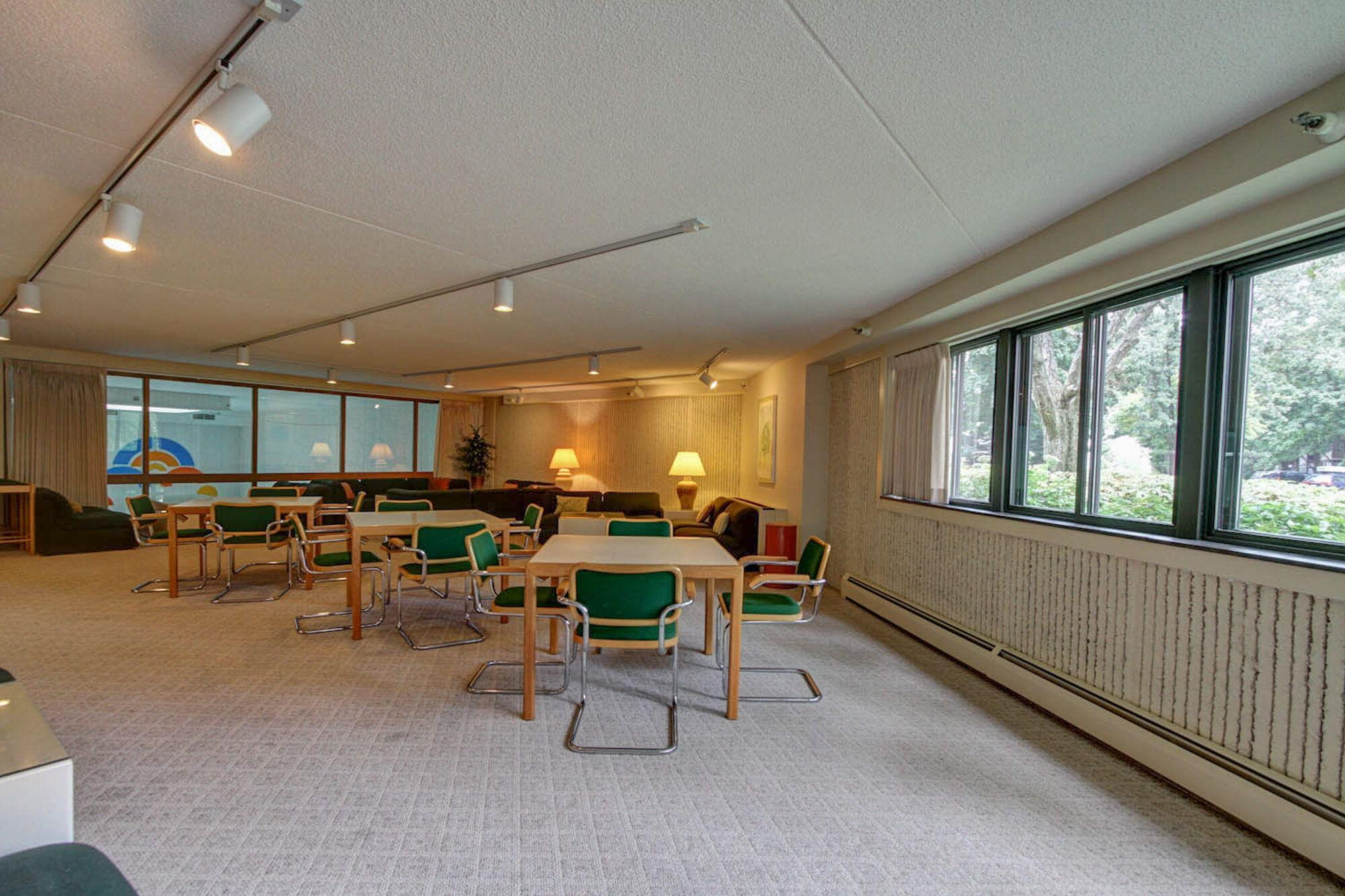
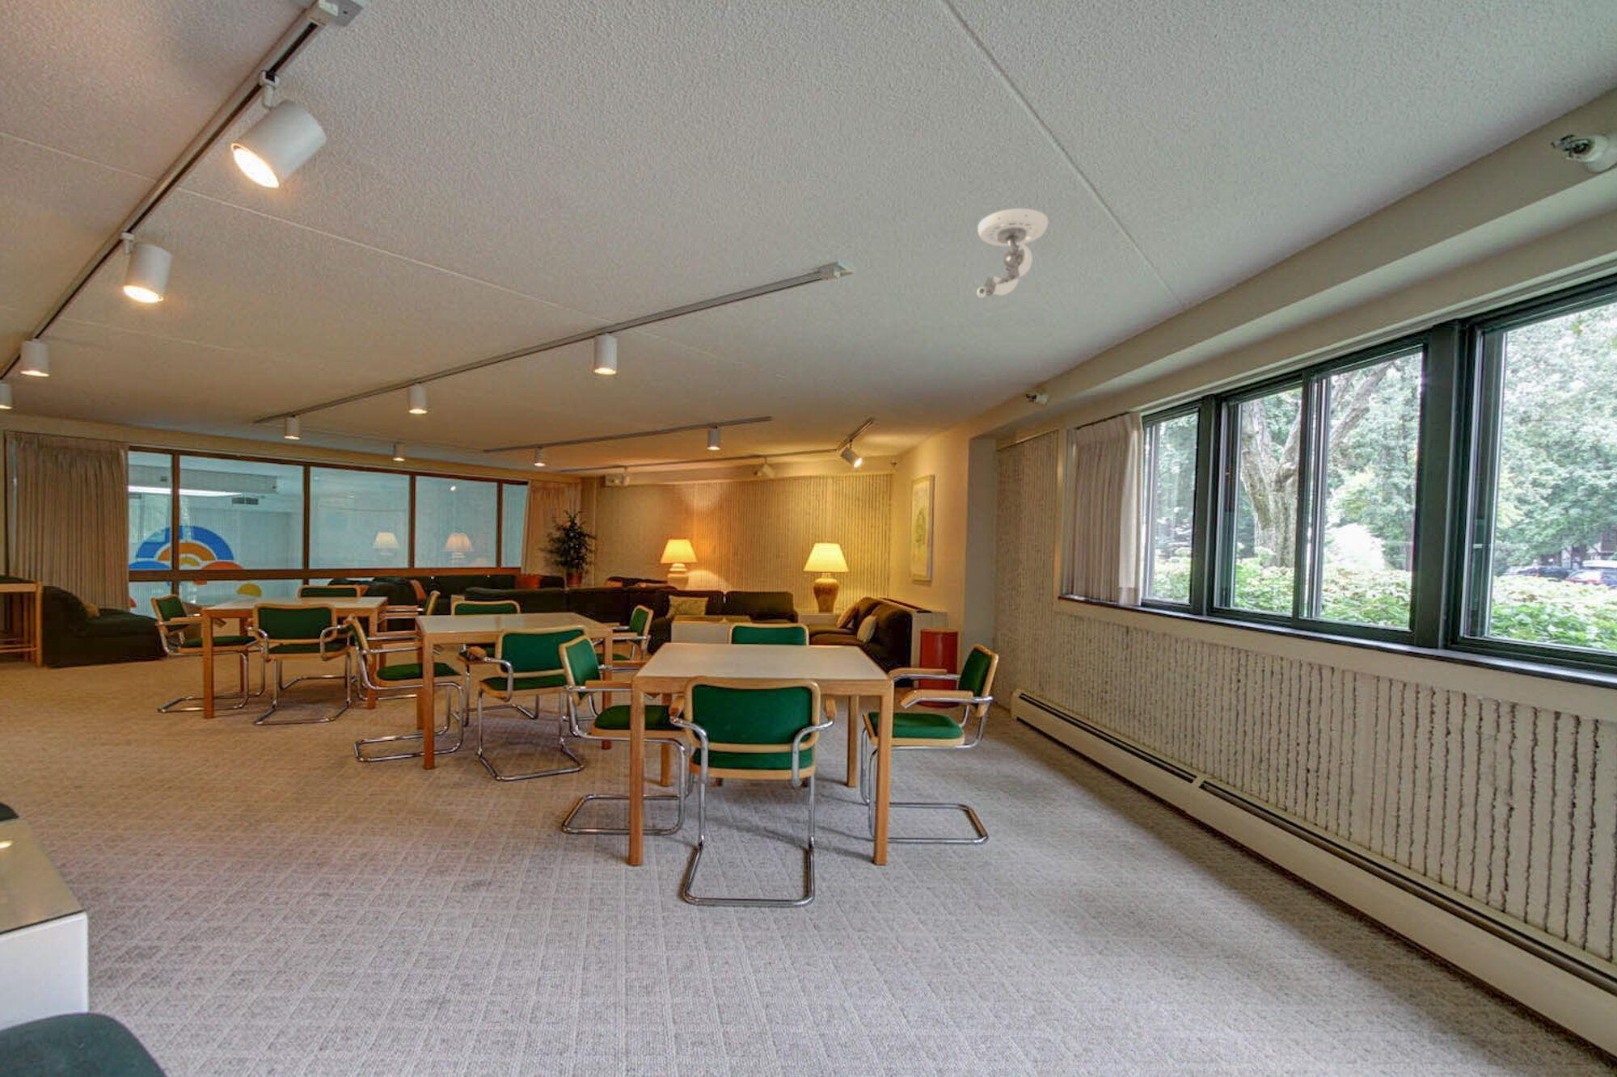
+ security camera (1011, 257)
